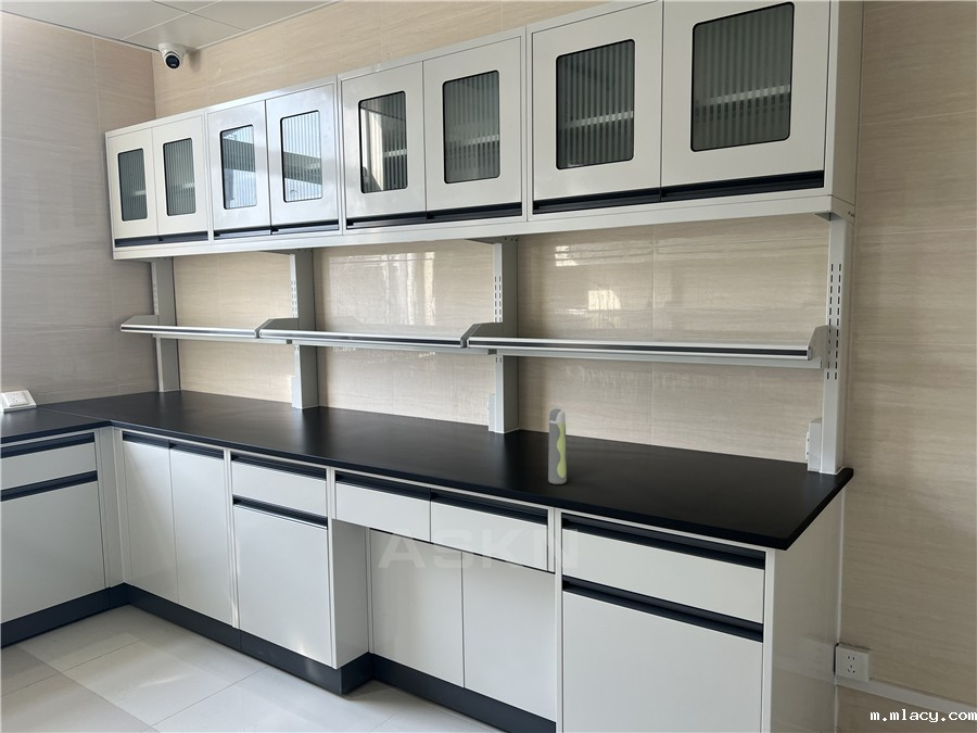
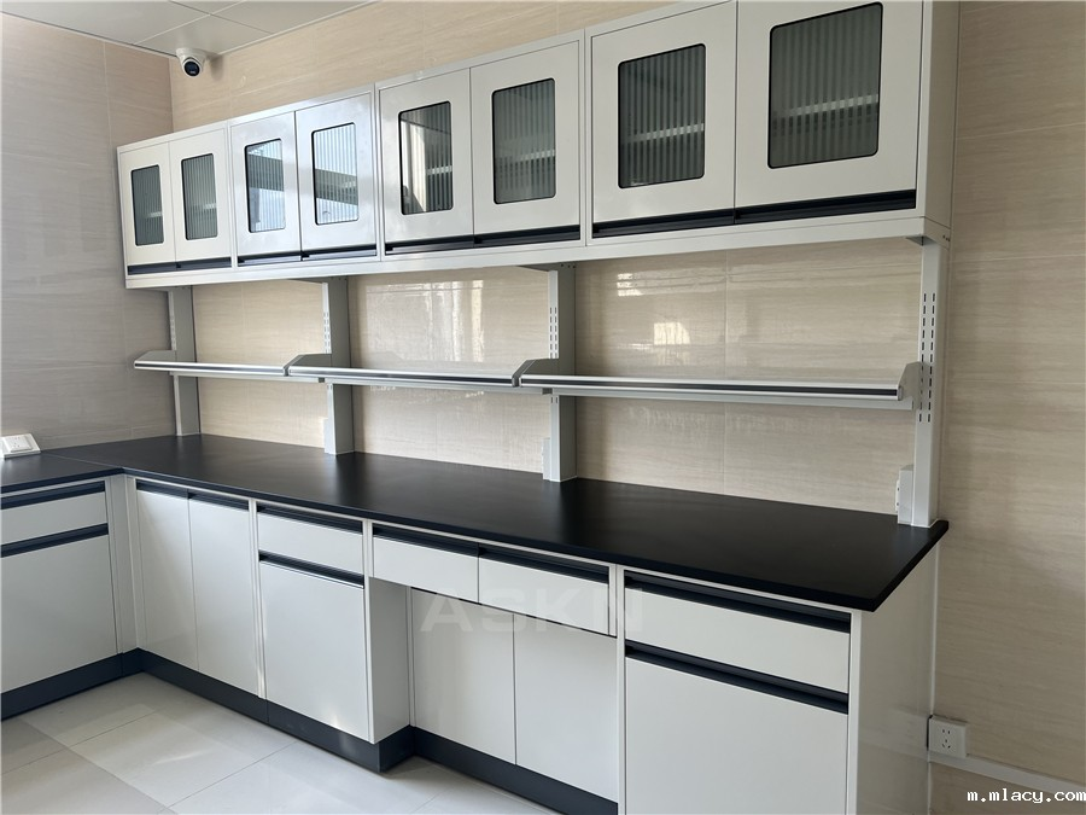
- spray bottle (557, 445)
